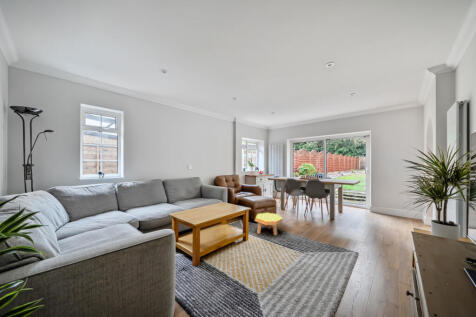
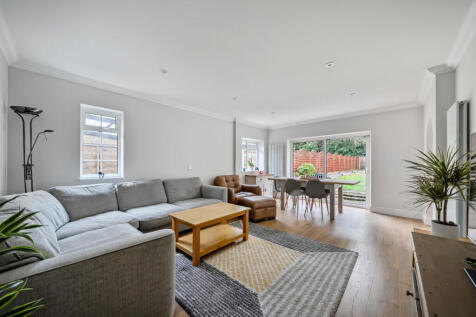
- footstool (268, 224)
